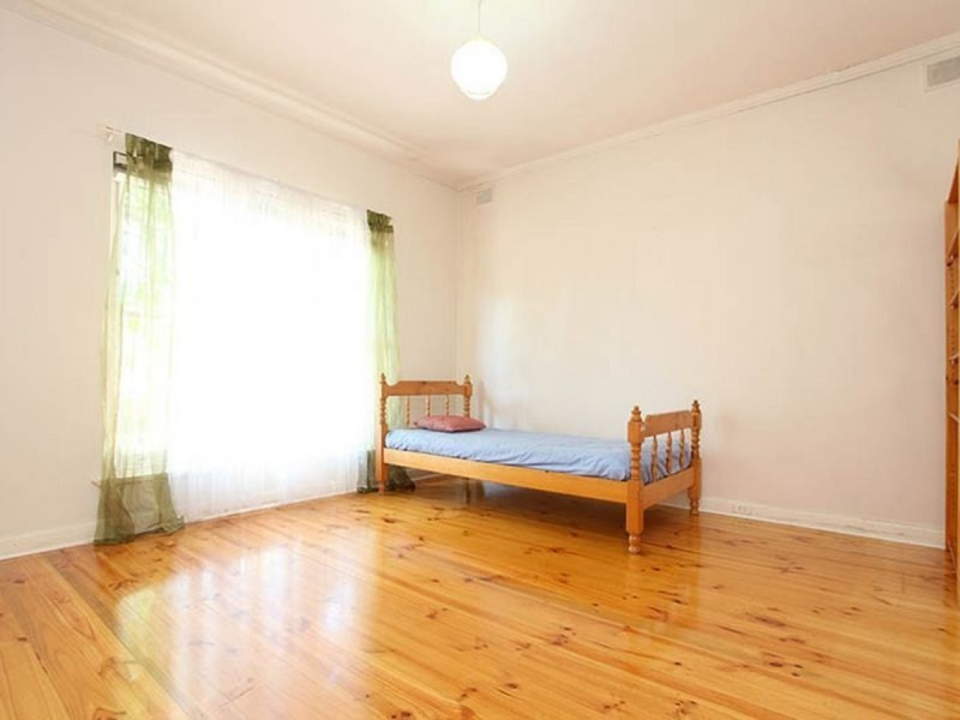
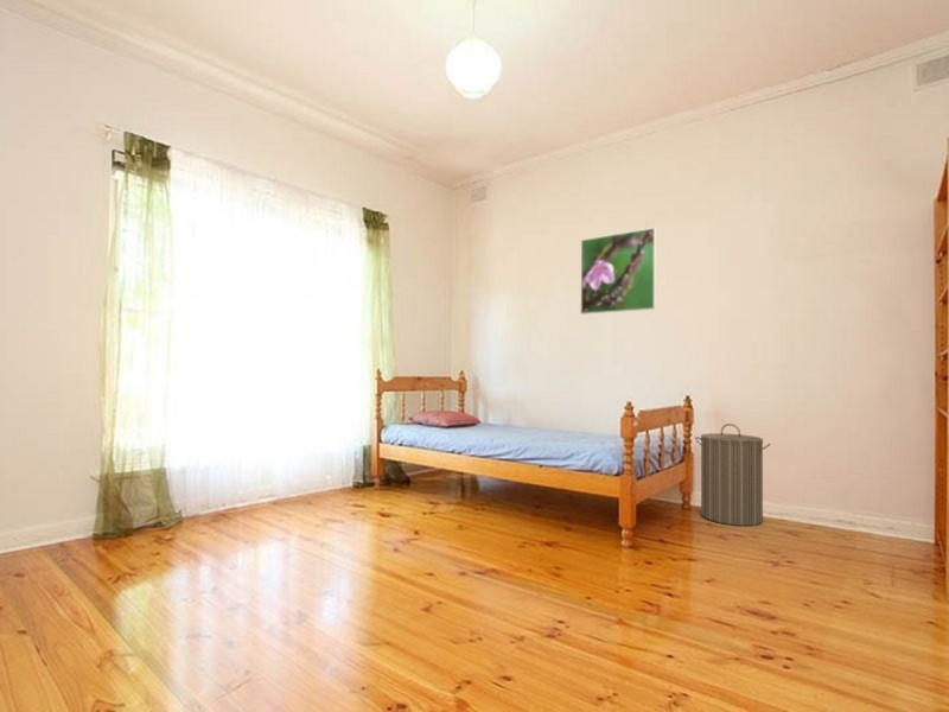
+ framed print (616, 273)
+ laundry hamper (731, 470)
